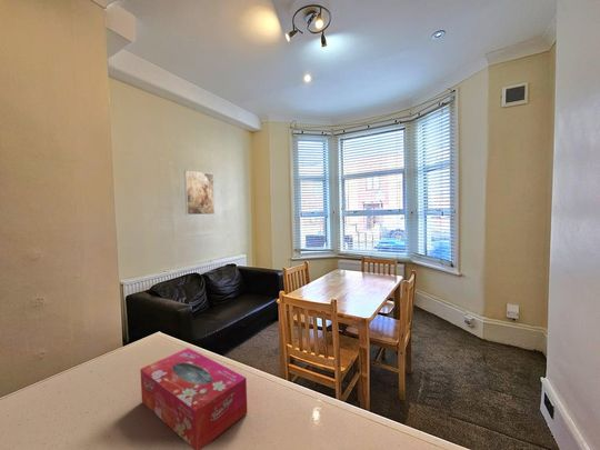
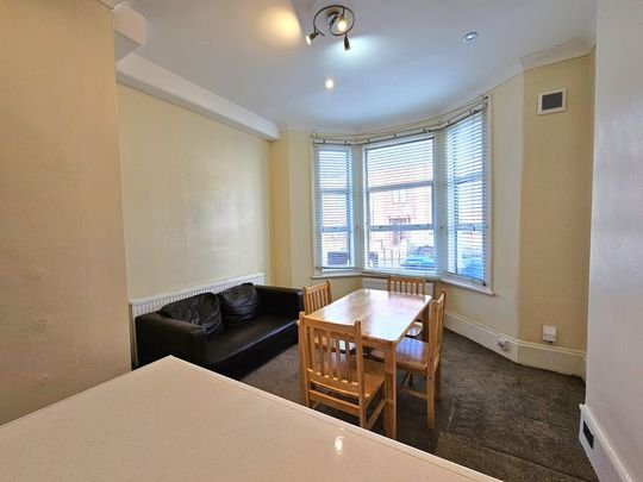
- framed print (200, 193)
- tissue box (191, 390)
